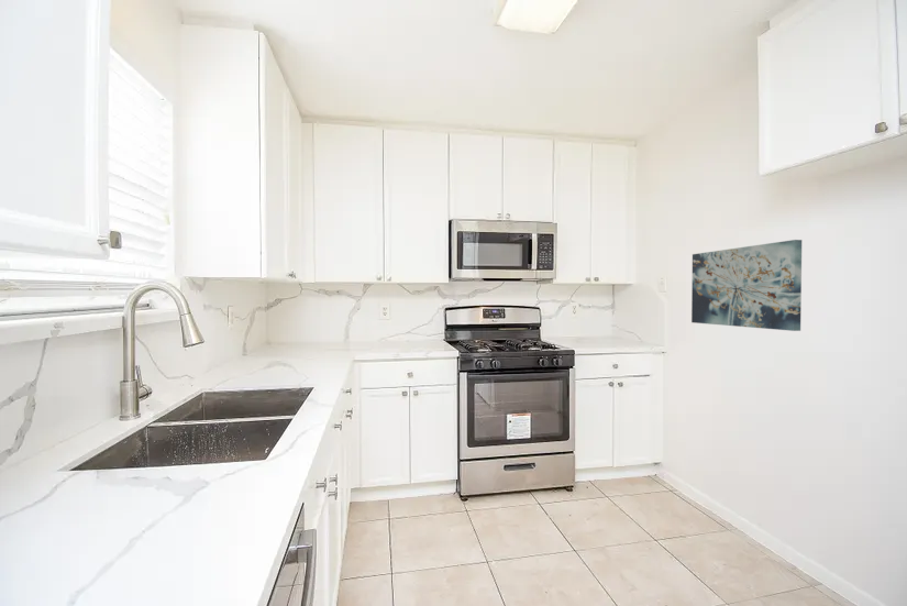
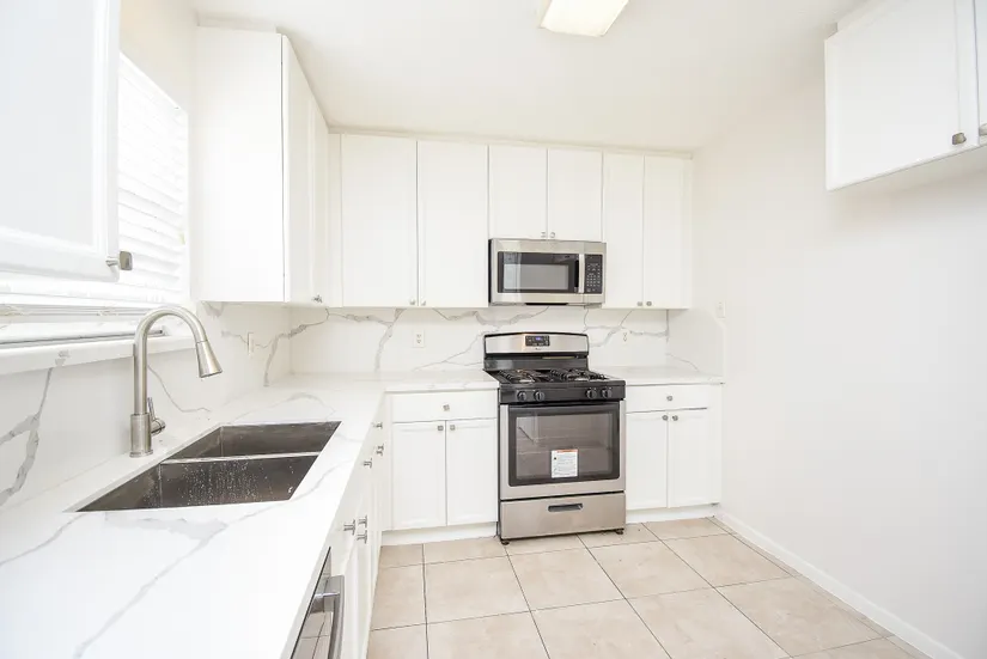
- wall art (739, 287)
